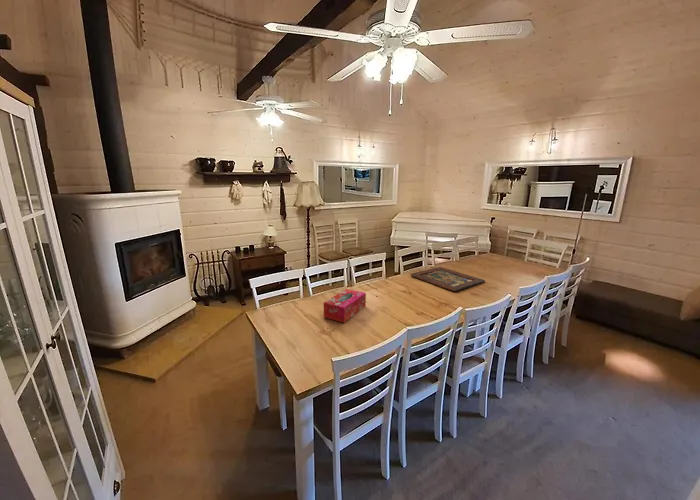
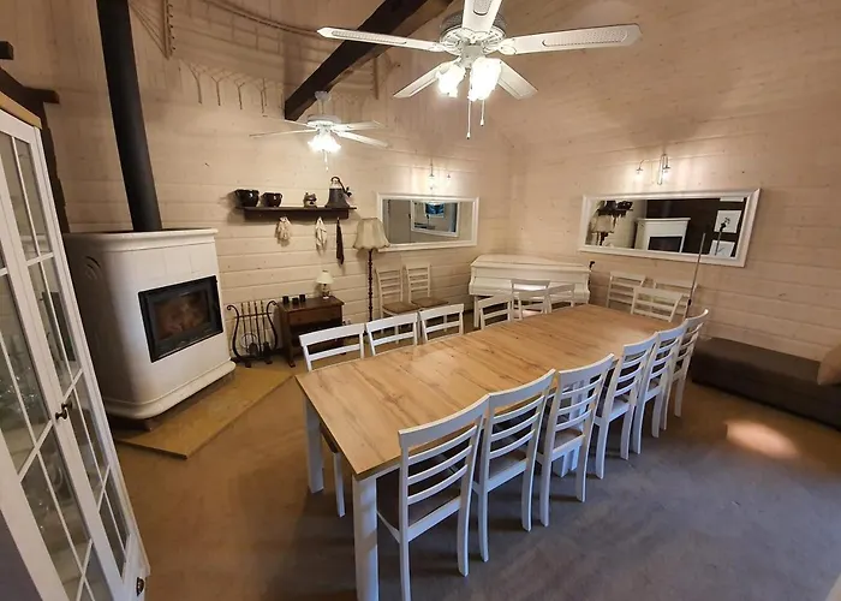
- tissue box (345, 304)
- religious icon (446, 277)
